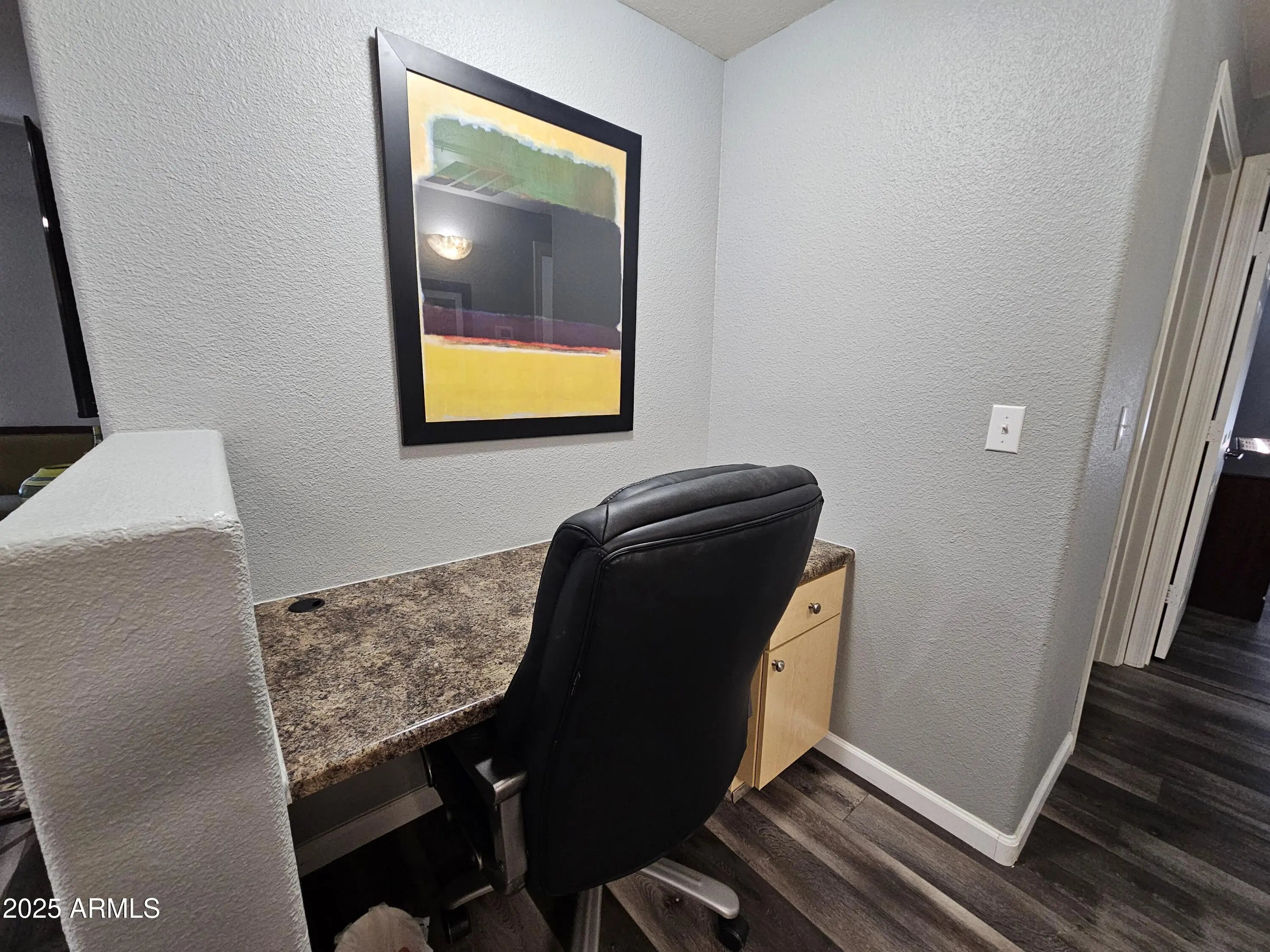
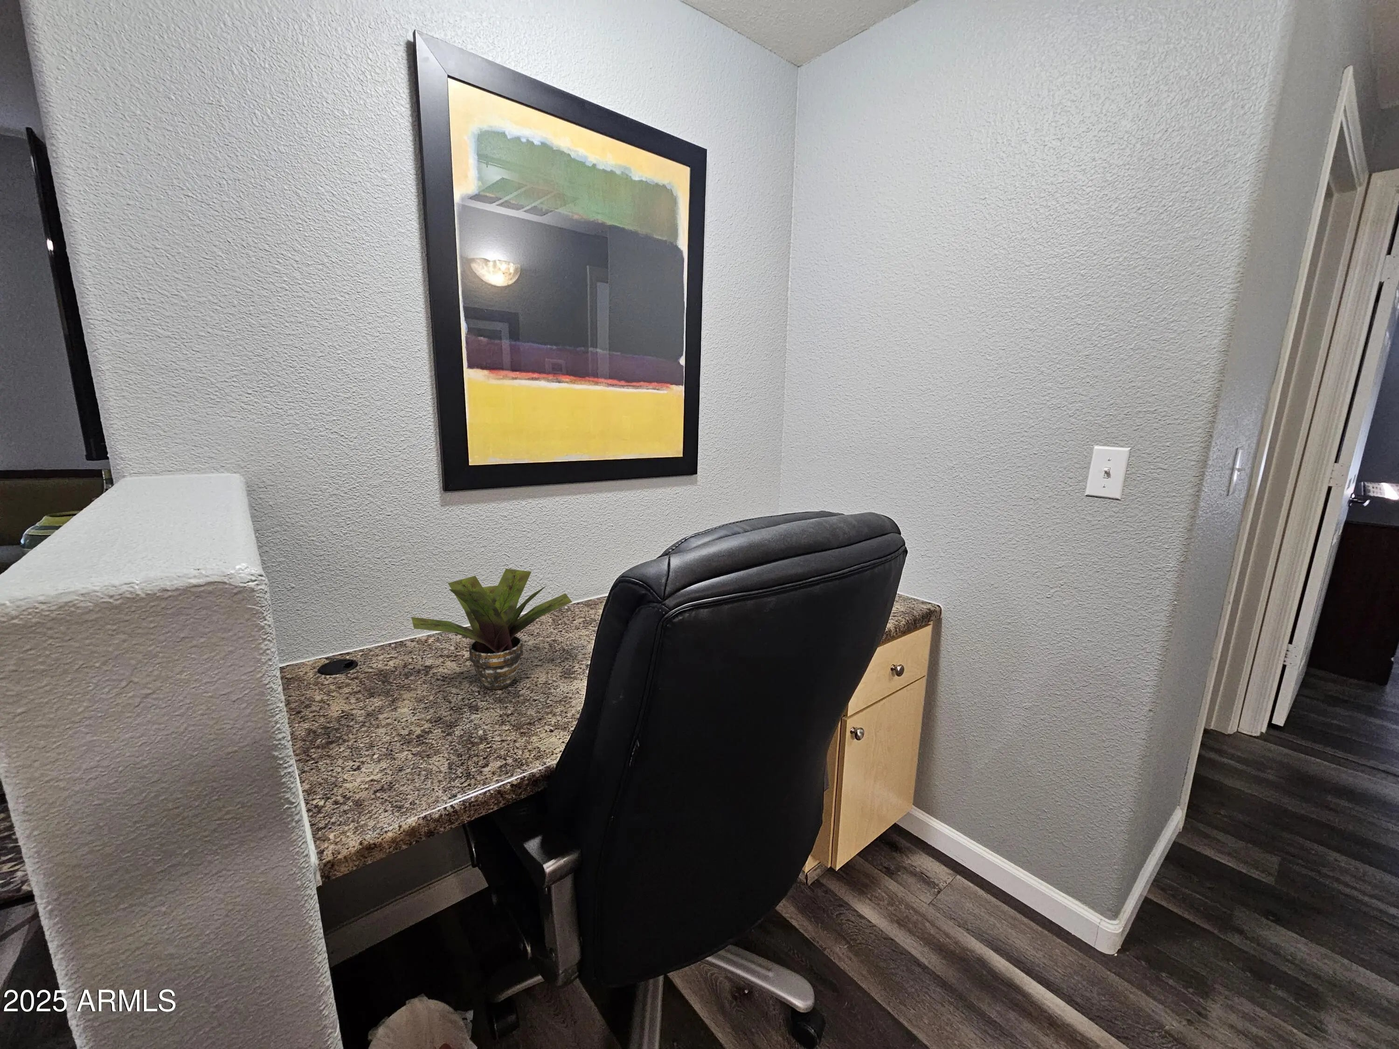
+ potted plant (499, 630)
